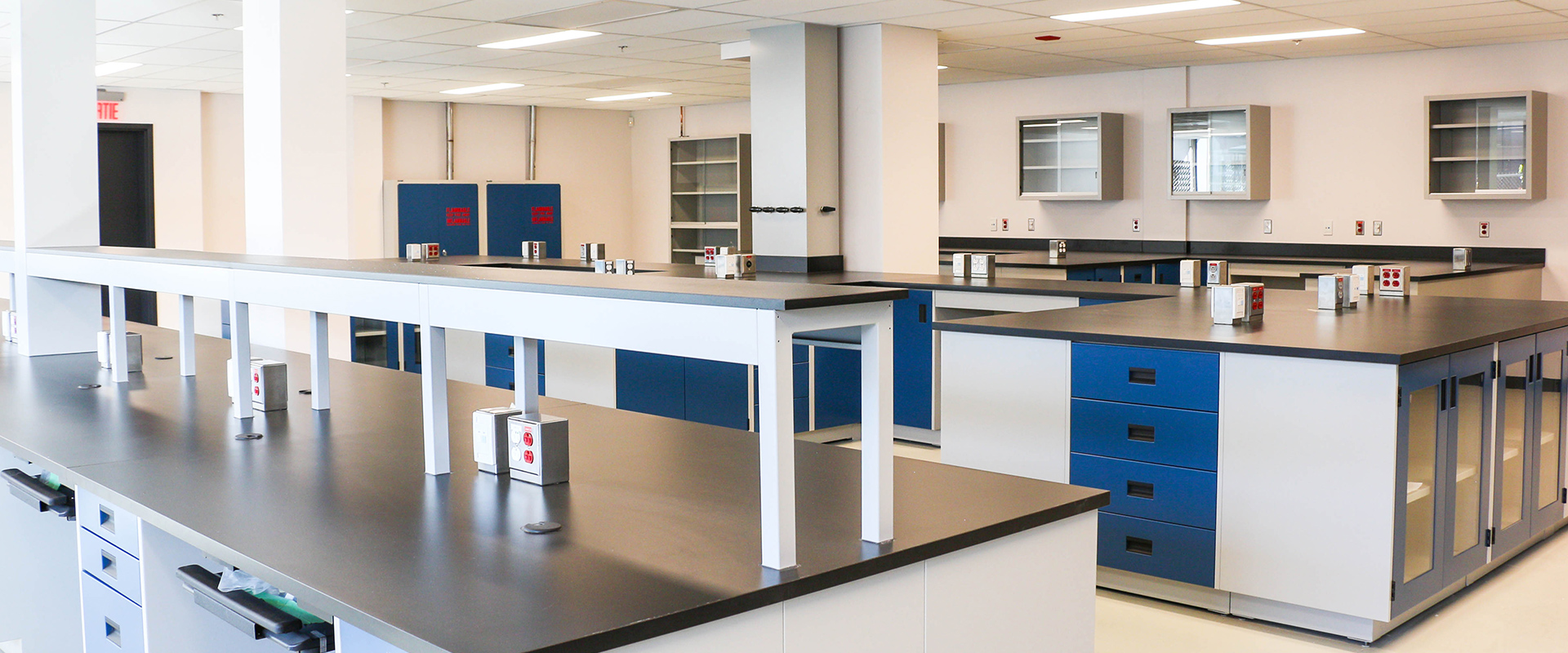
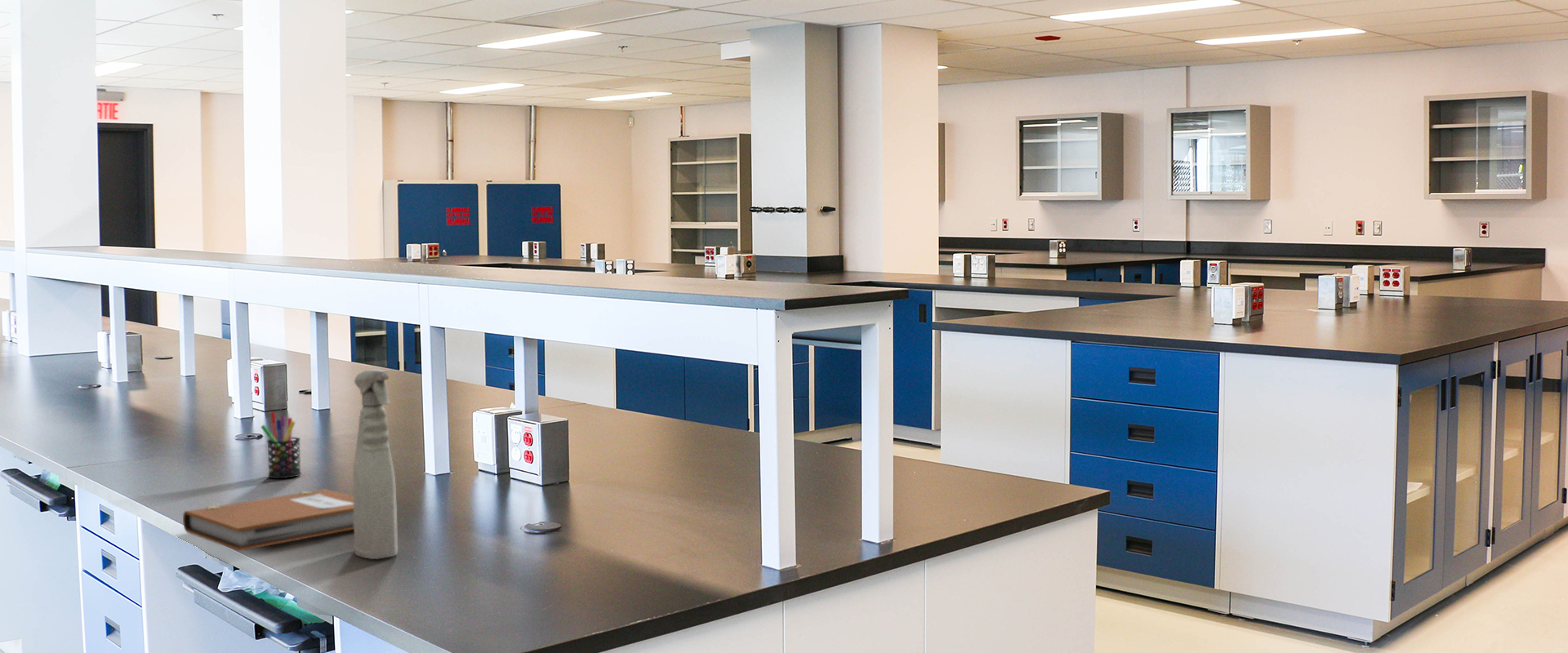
+ pen holder (279, 444)
+ spray bottle (373, 460)
+ notebook (287, 516)
